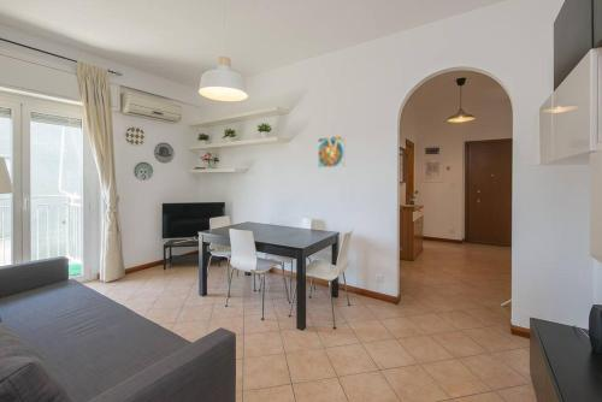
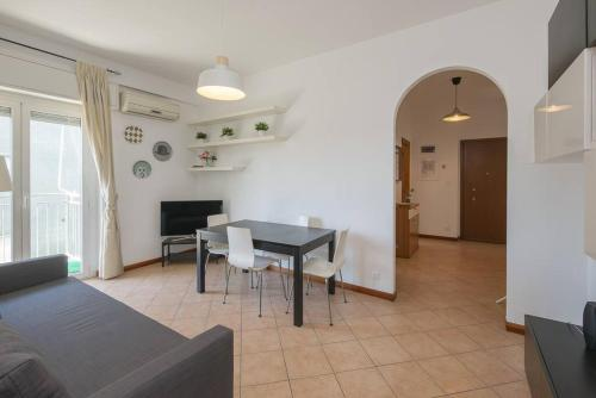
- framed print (331, 152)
